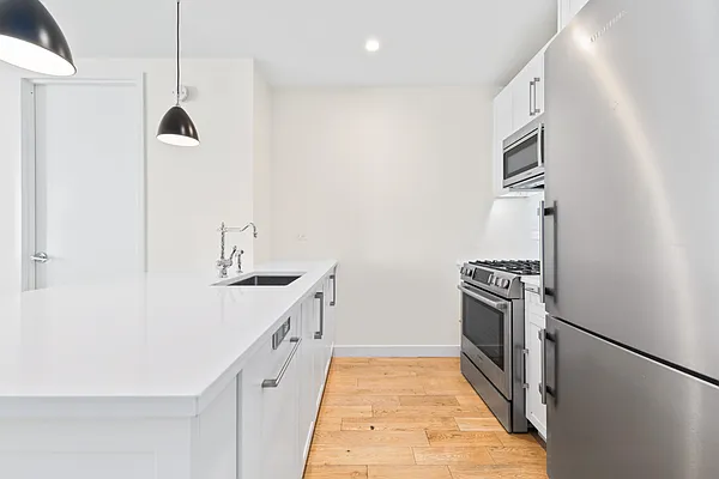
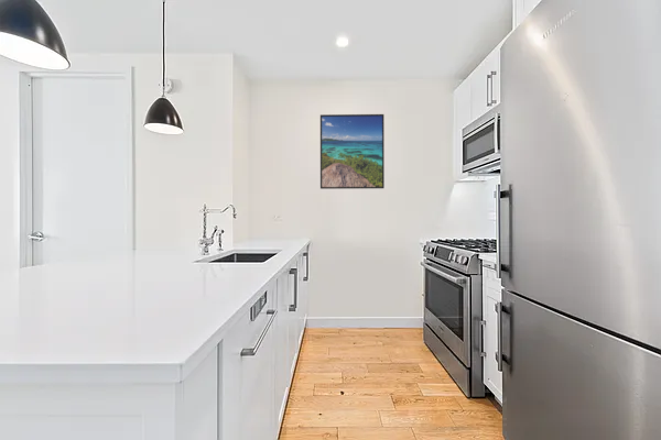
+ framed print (351, 151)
